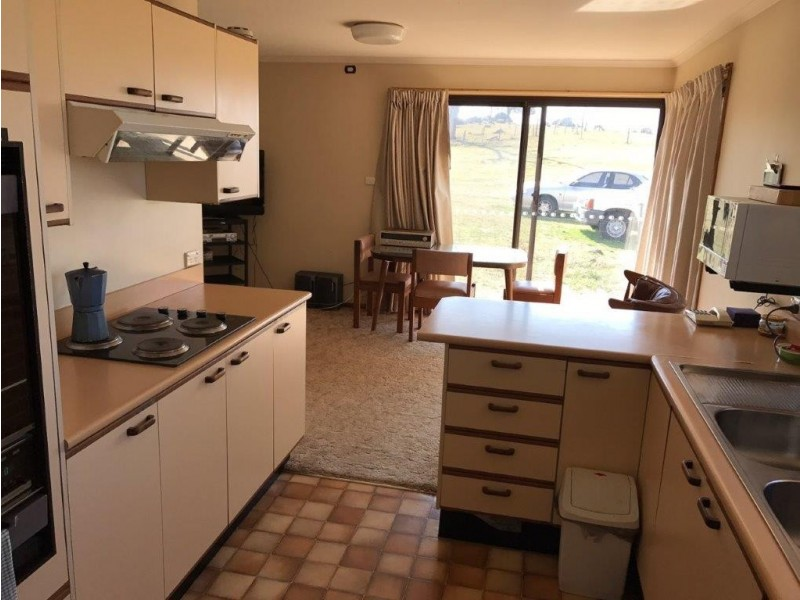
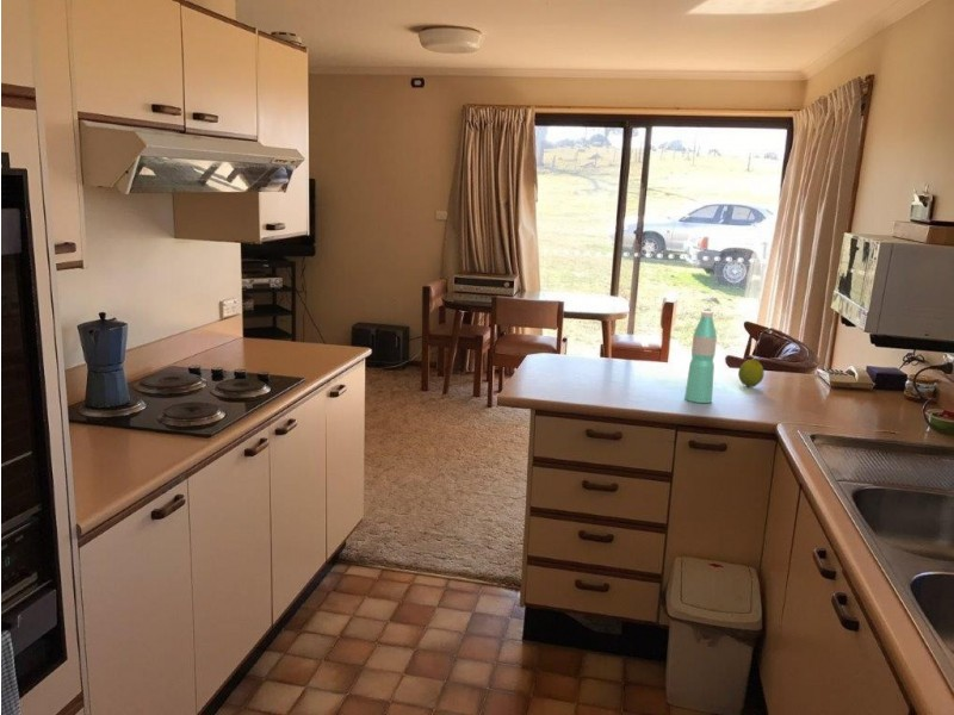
+ fruit (750, 372)
+ water bottle (702, 355)
